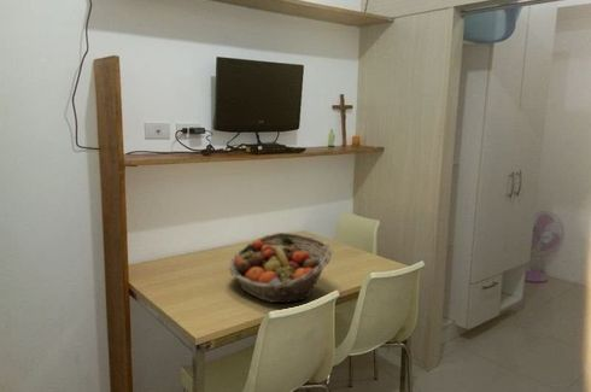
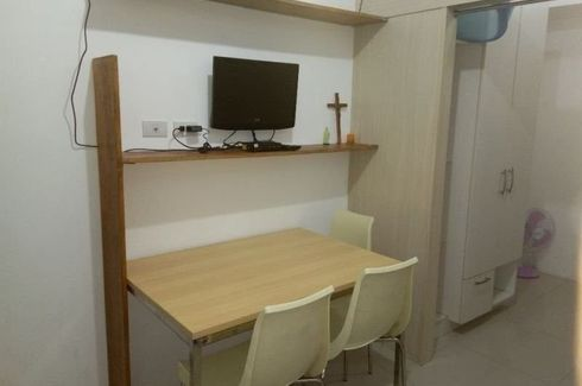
- fruit basket (279, 265)
